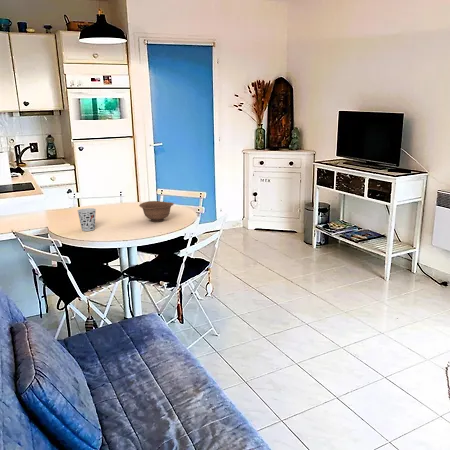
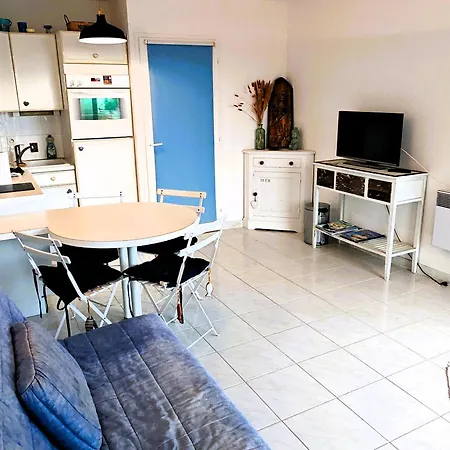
- bowl (157, 212)
- cup (87, 219)
